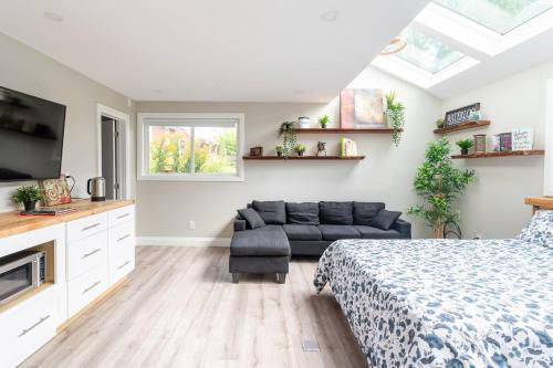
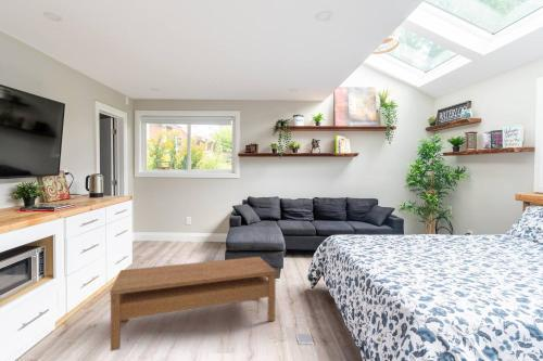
+ coffee table (198, 295)
